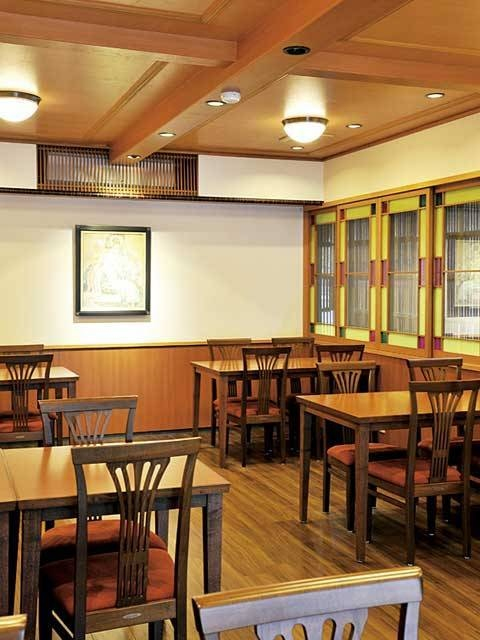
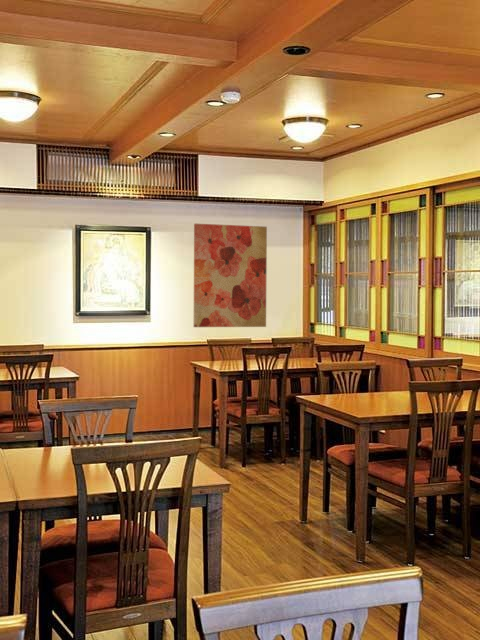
+ wall art (230, 276)
